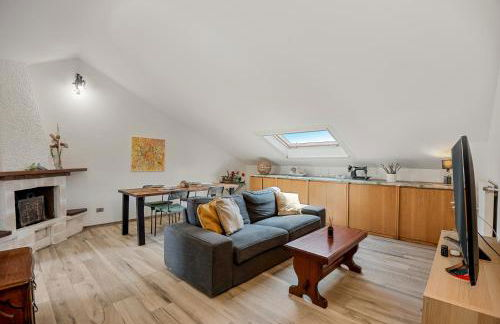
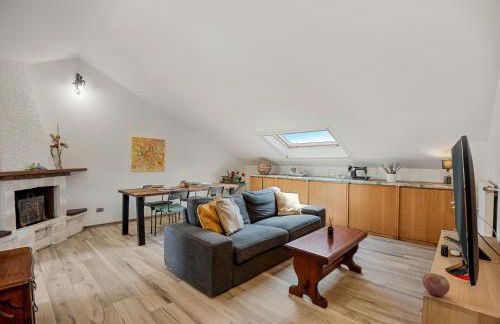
+ apple (435, 284)
